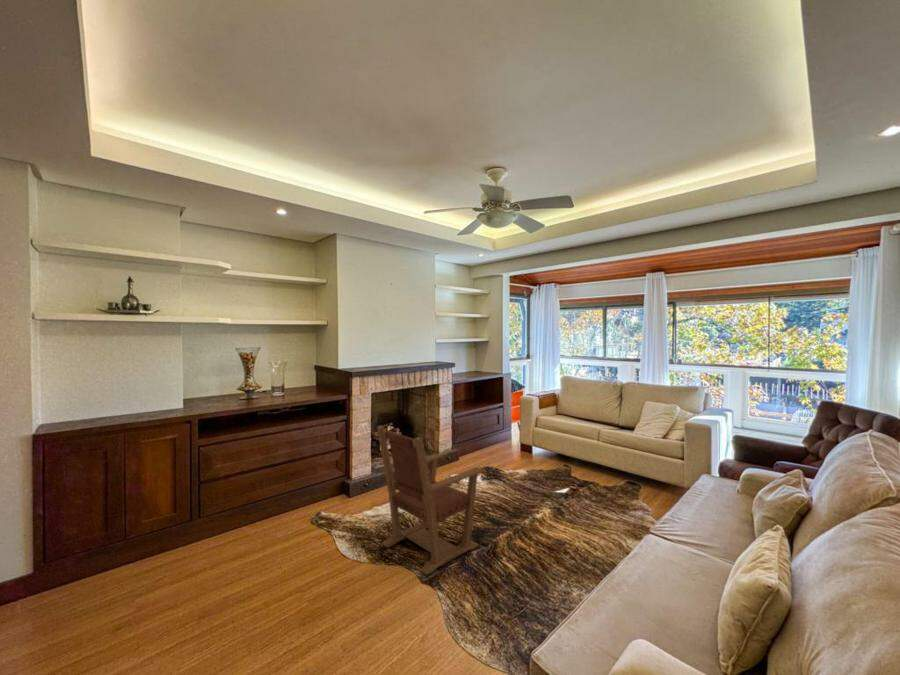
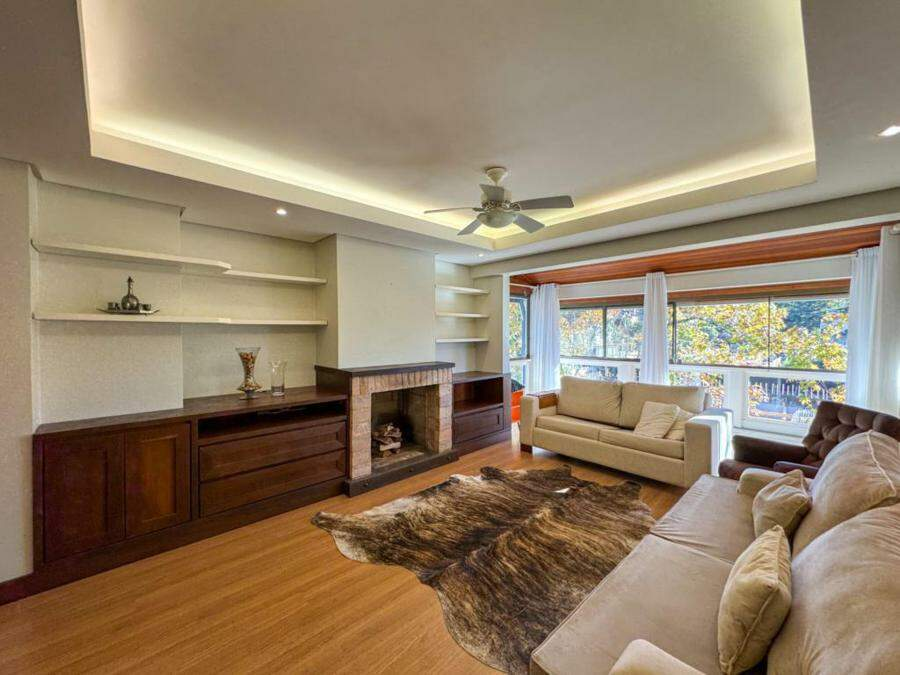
- armchair (432, 485)
